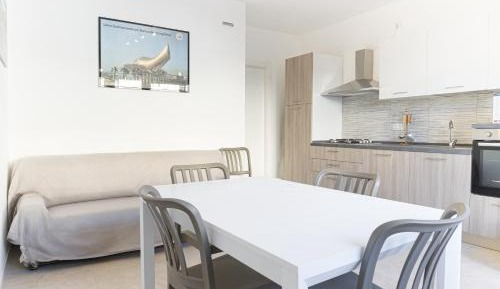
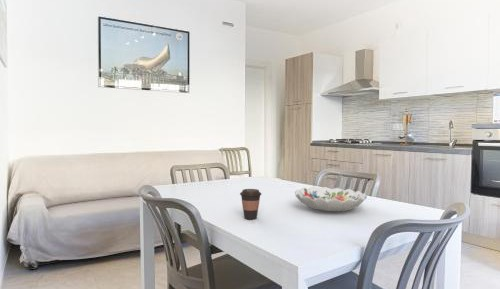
+ coffee cup (250, 204)
+ decorative bowl (329, 200)
